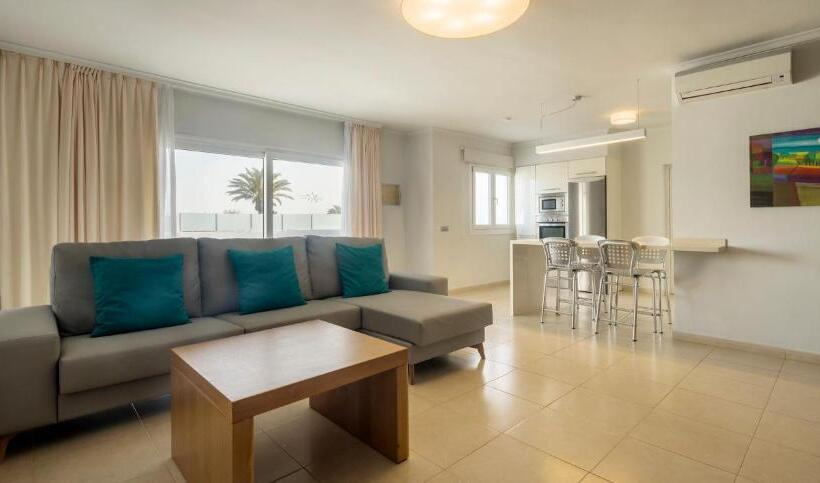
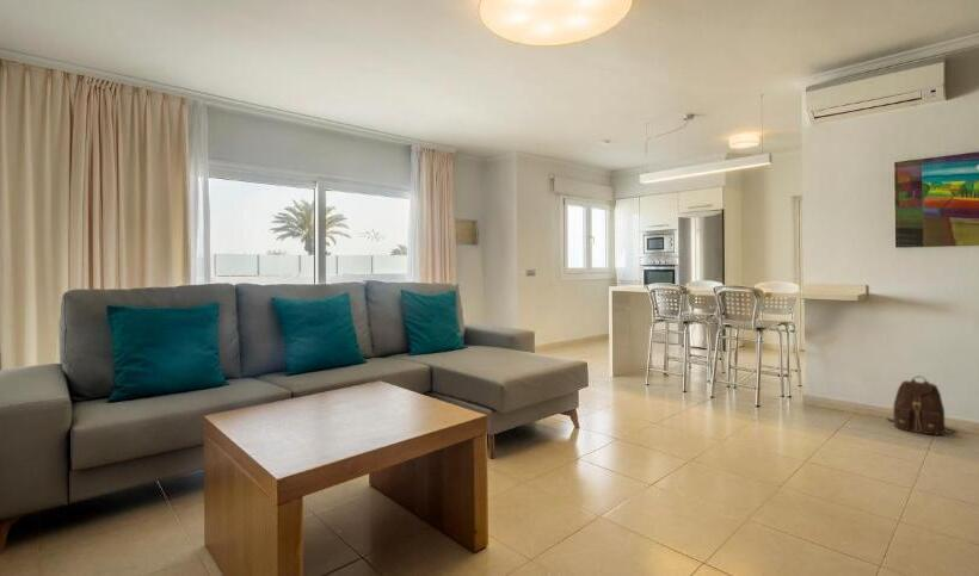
+ backpack (918, 403)
